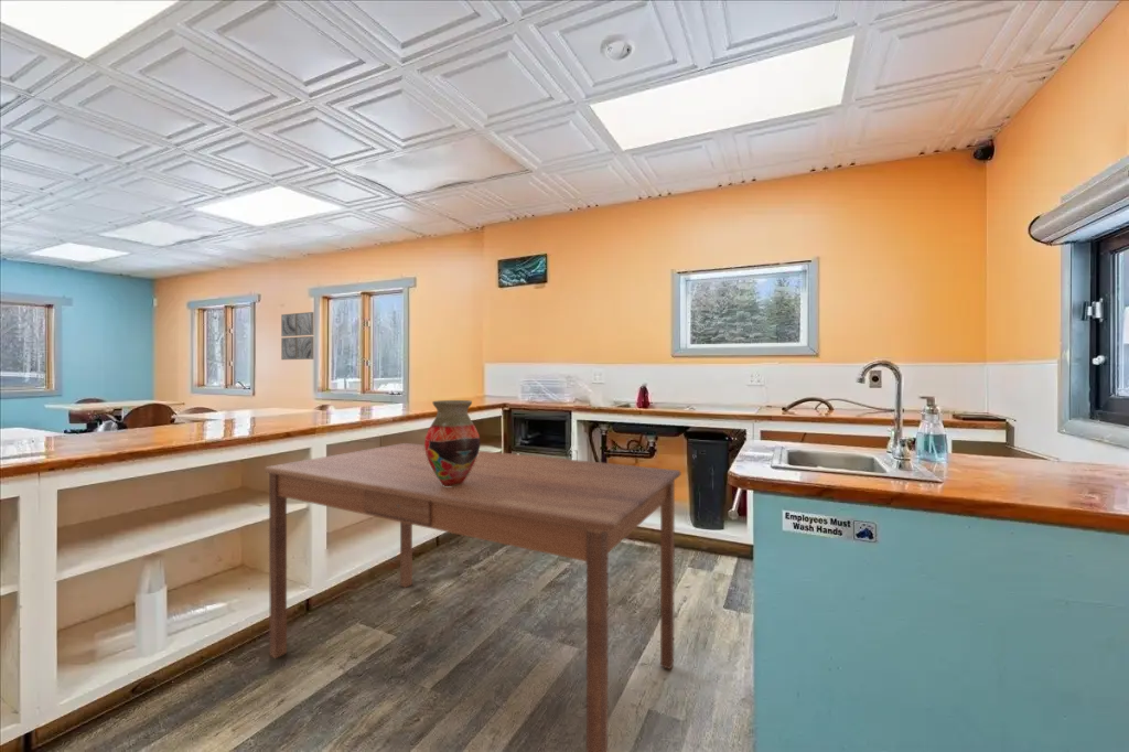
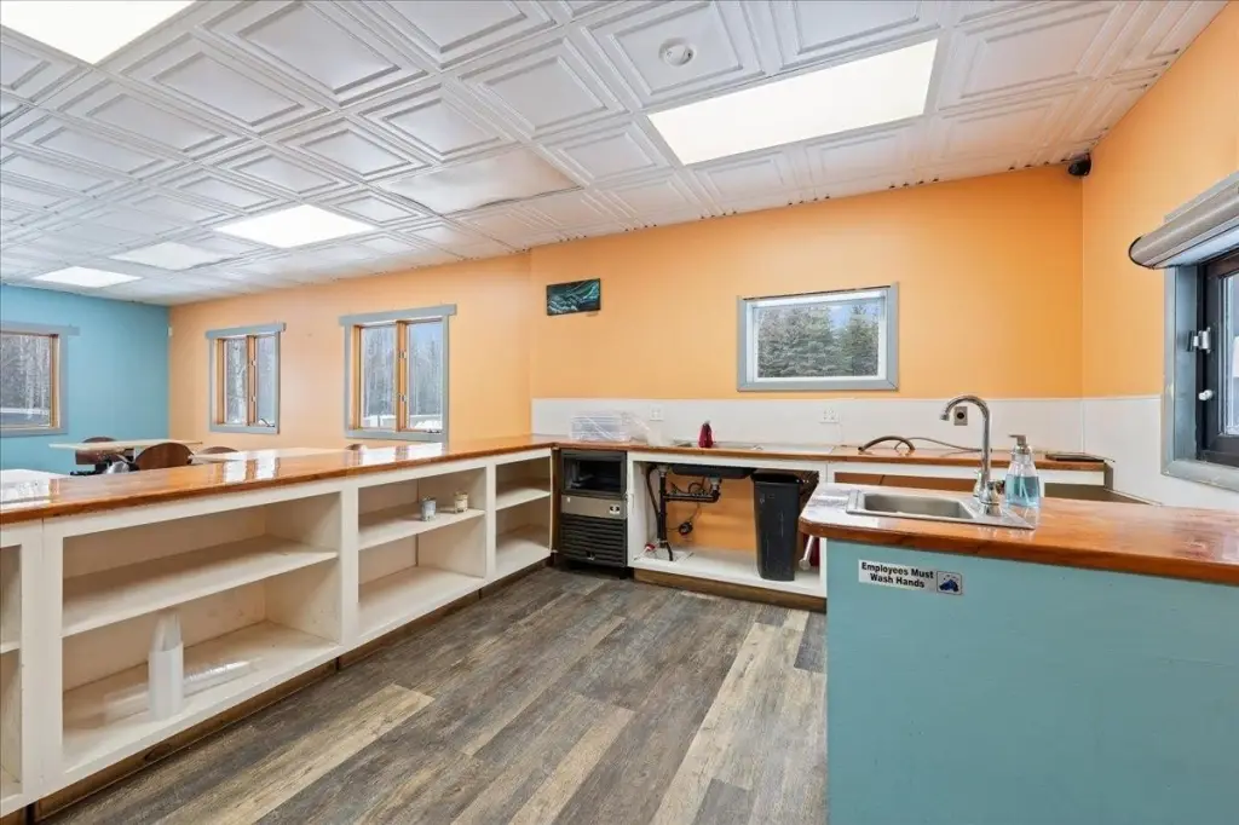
- vase (452, 441)
- wall art (297, 335)
- dining table (473, 537)
